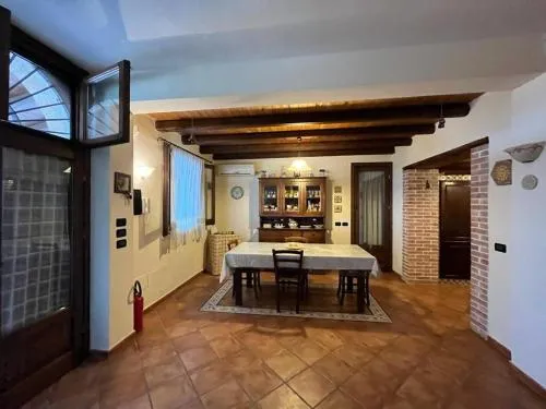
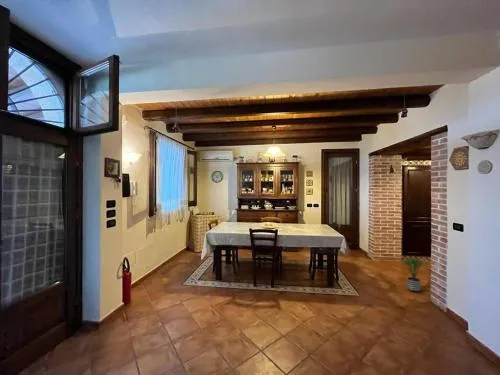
+ potted plant (412, 273)
